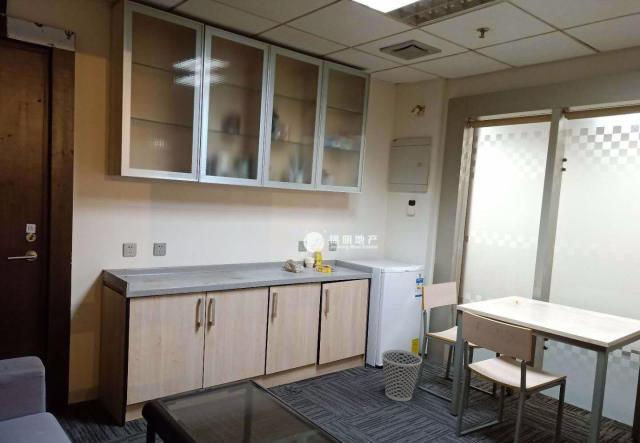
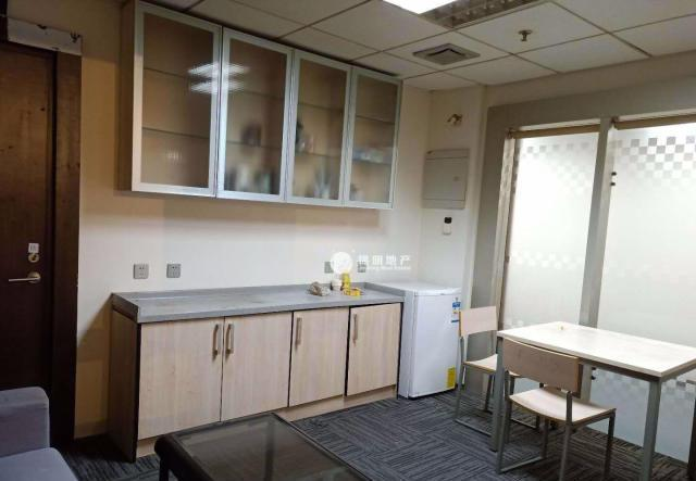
- wastebasket (400, 376)
